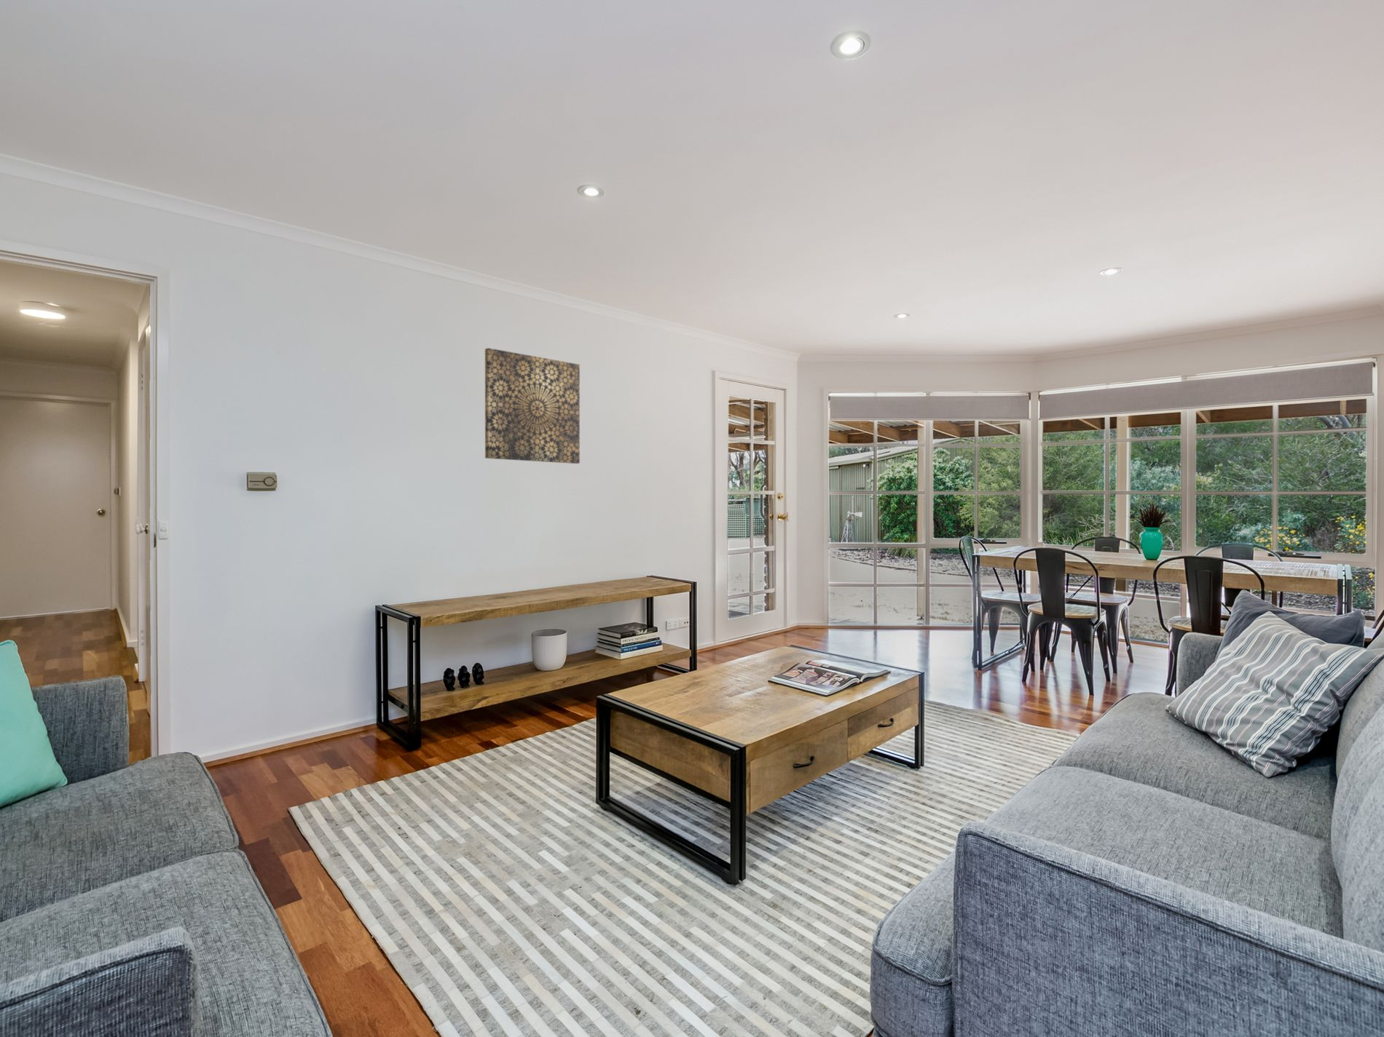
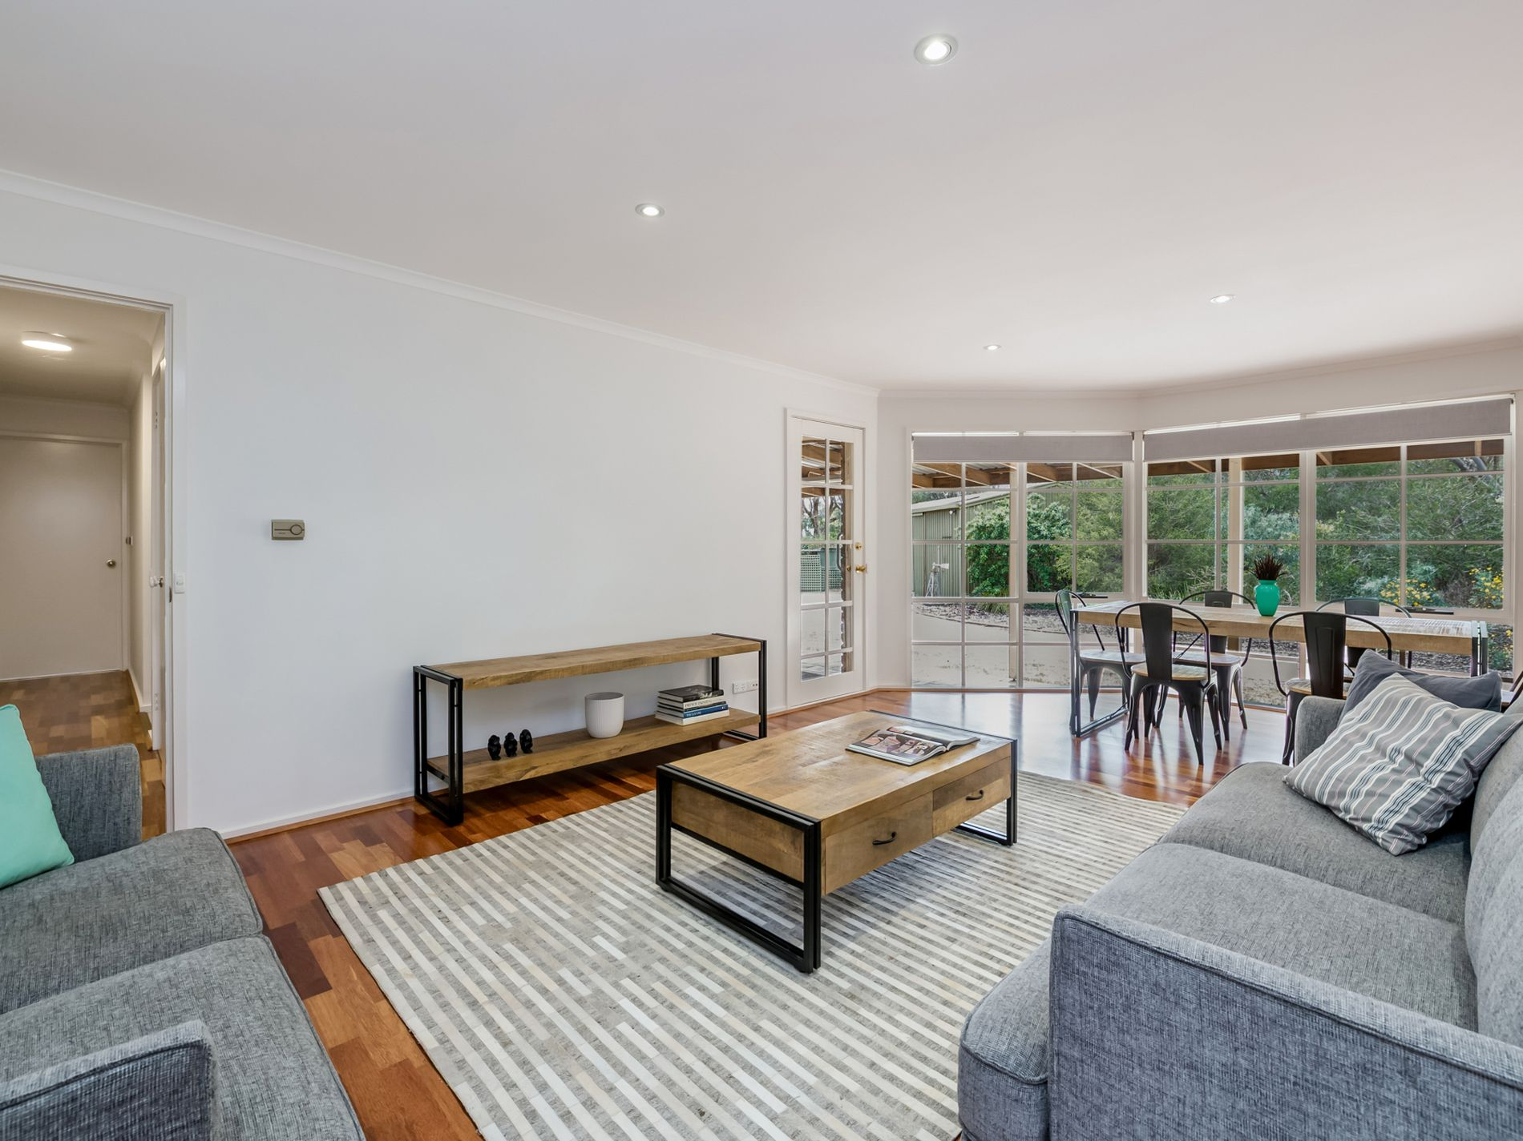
- wall art (535, 408)
